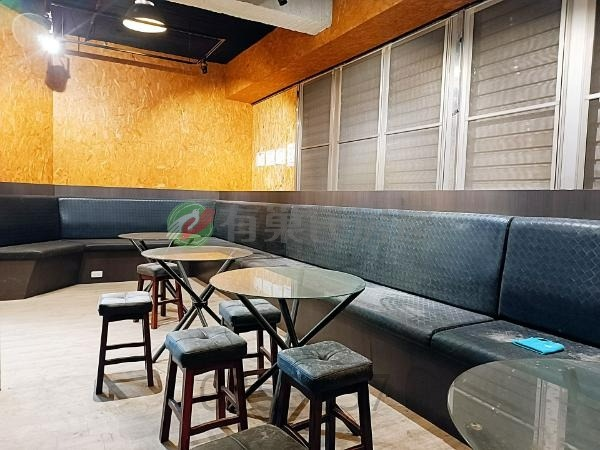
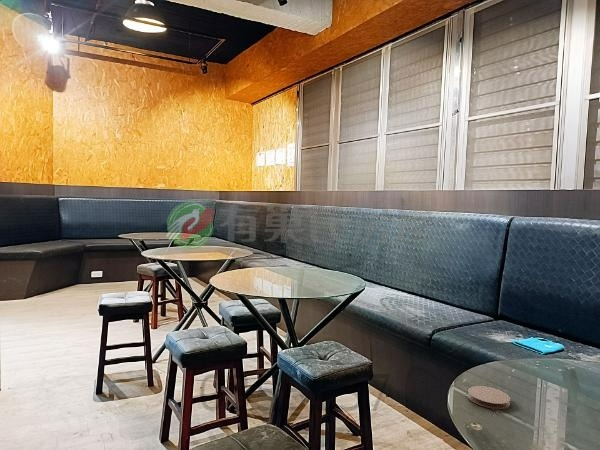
+ coaster (488, 396)
